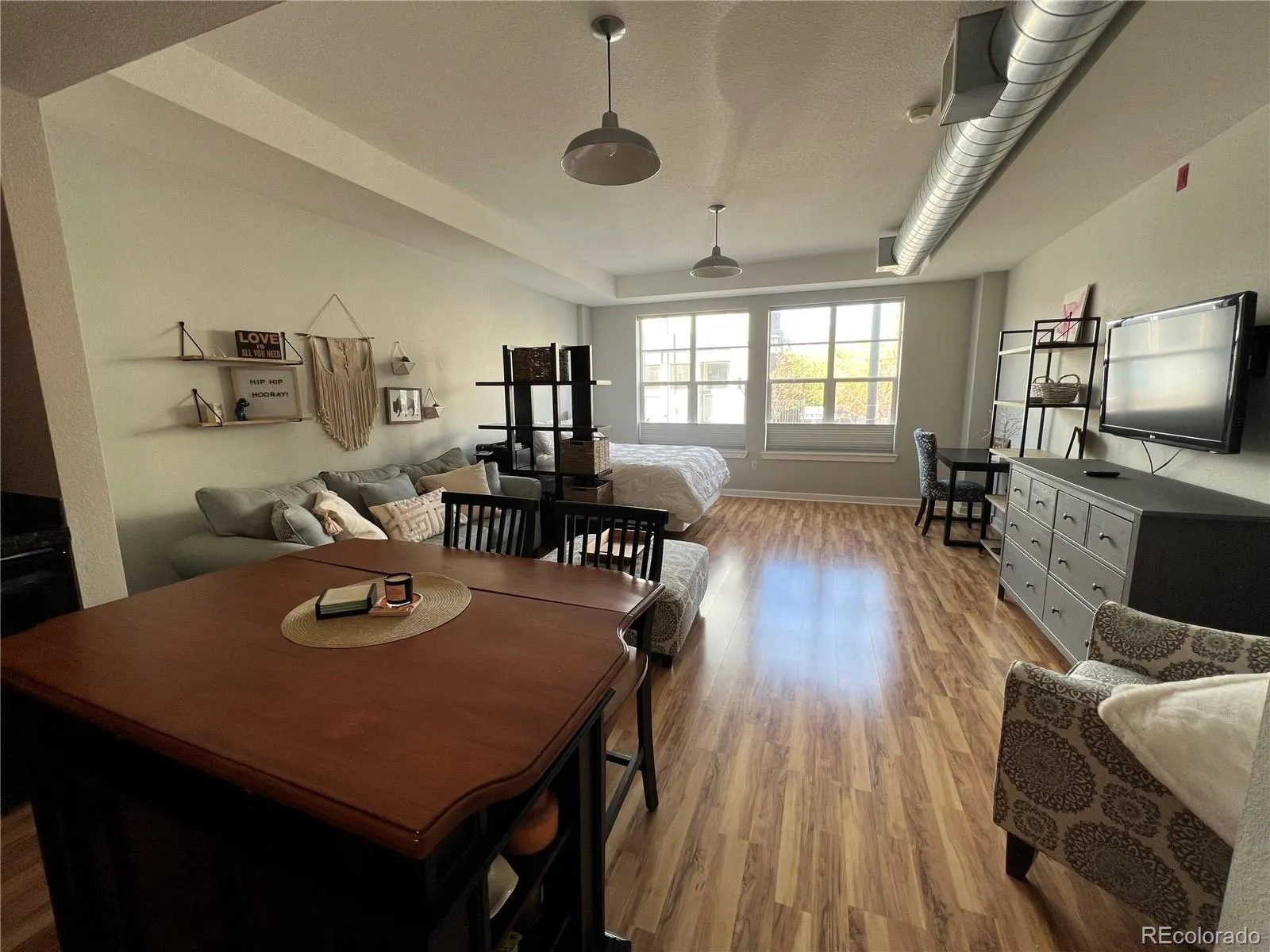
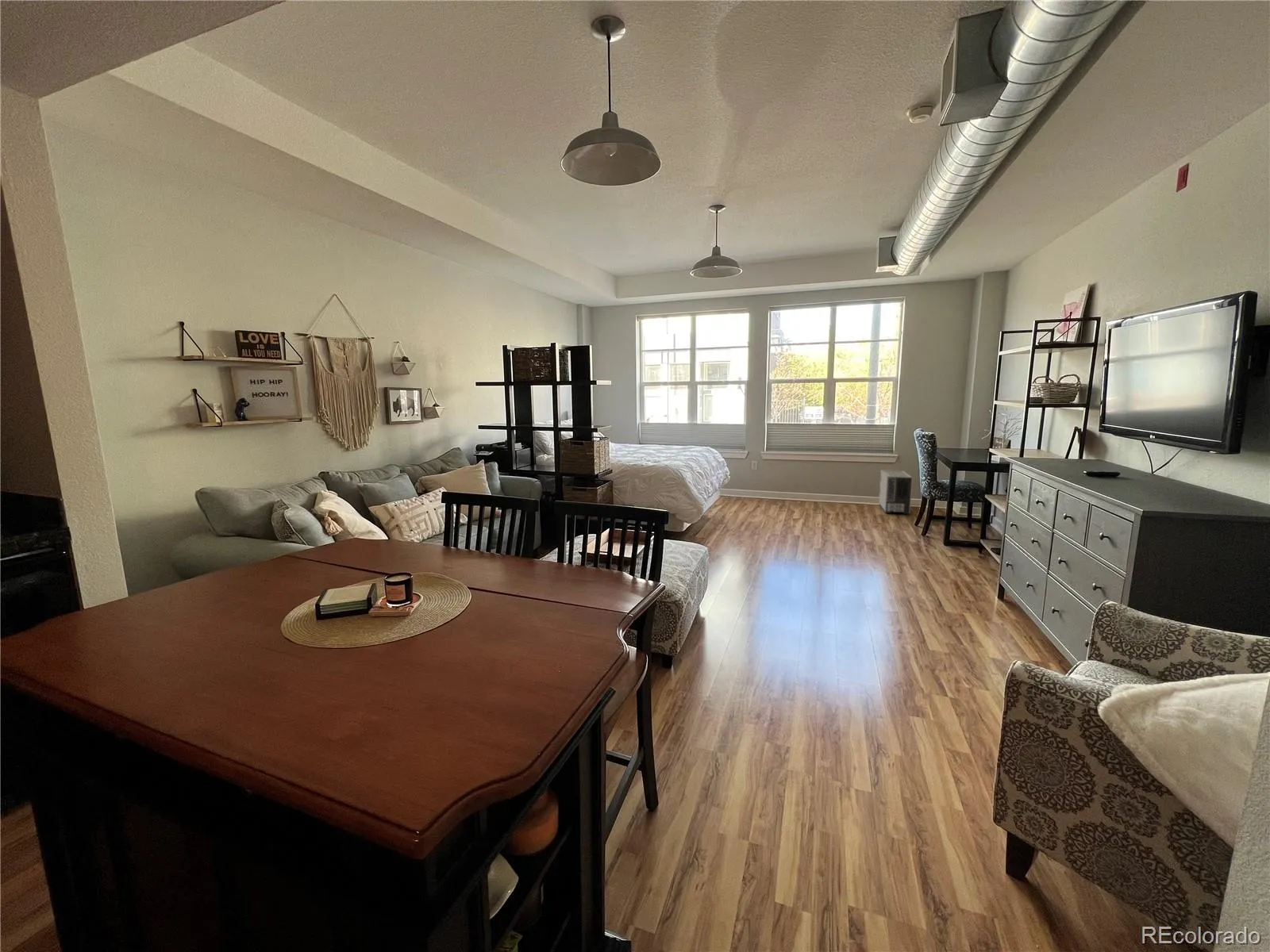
+ air purifier (895, 491)
